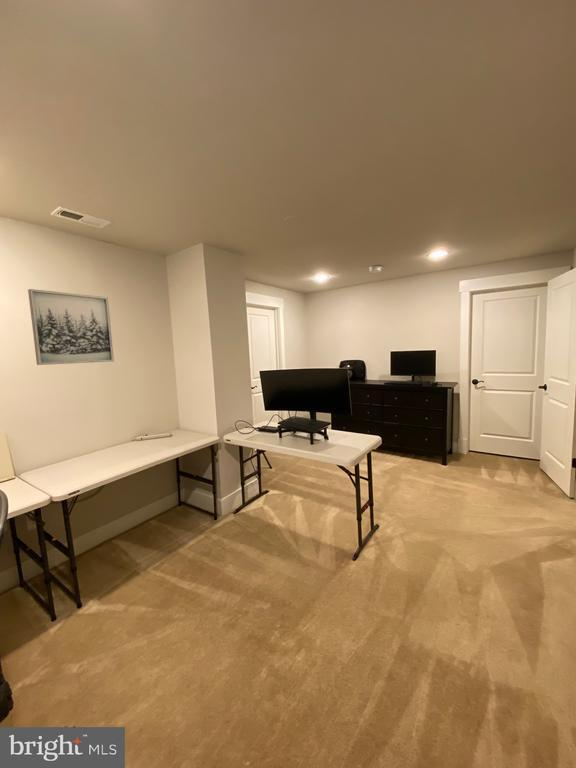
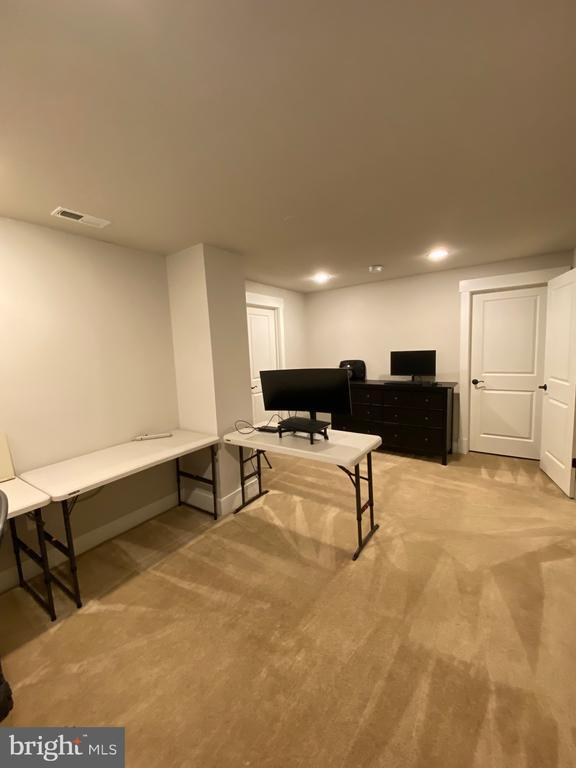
- wall art (74, 328)
